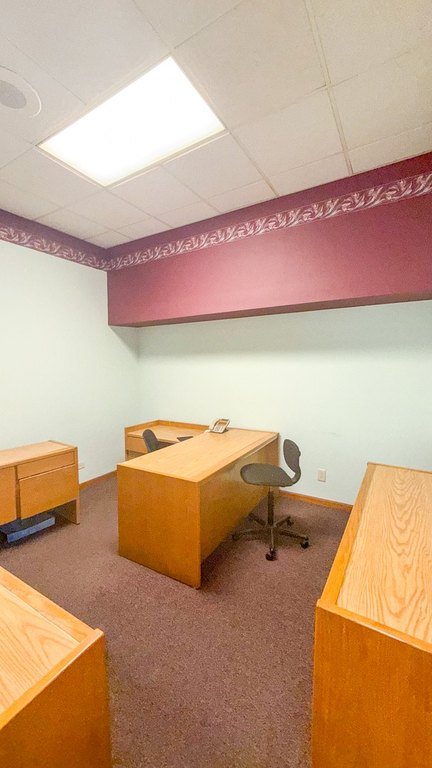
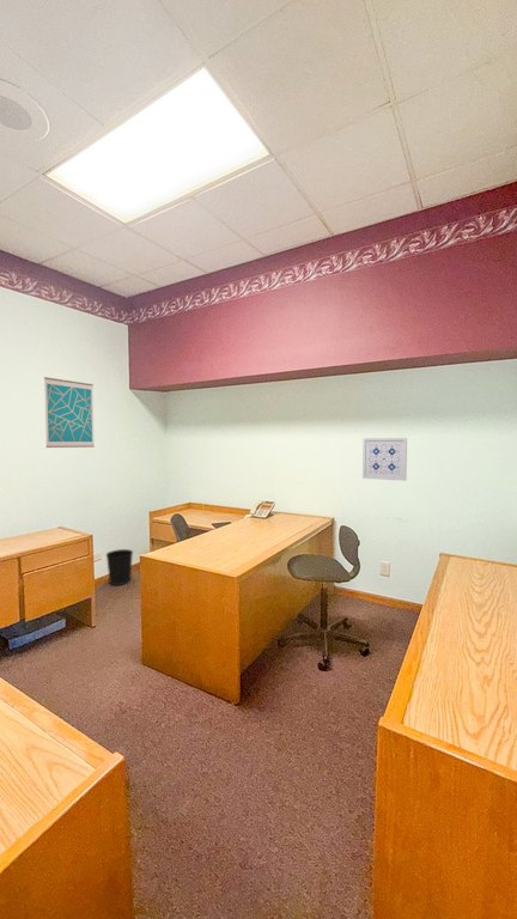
+ wall art (71, 414)
+ wastebasket (120, 567)
+ wall art (384, 458)
